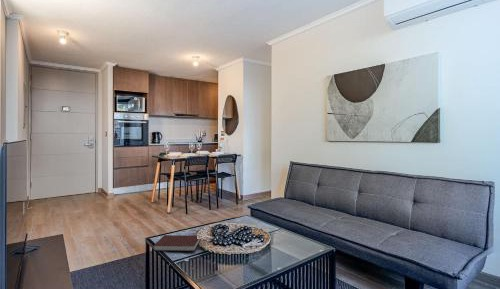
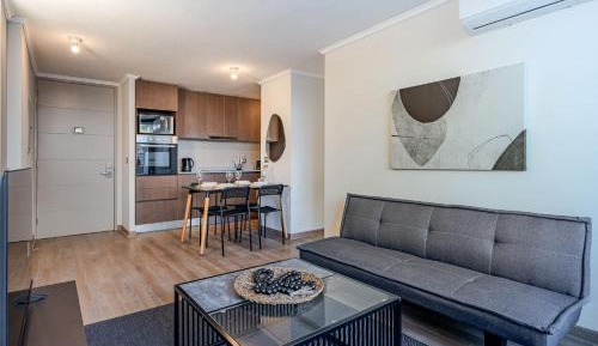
- notebook (178, 242)
